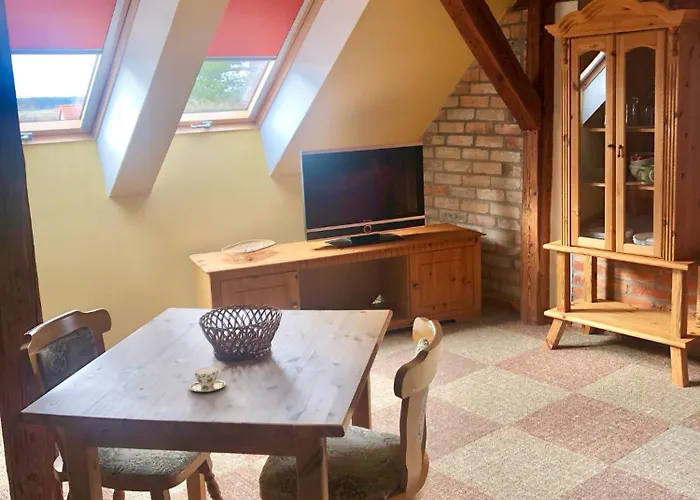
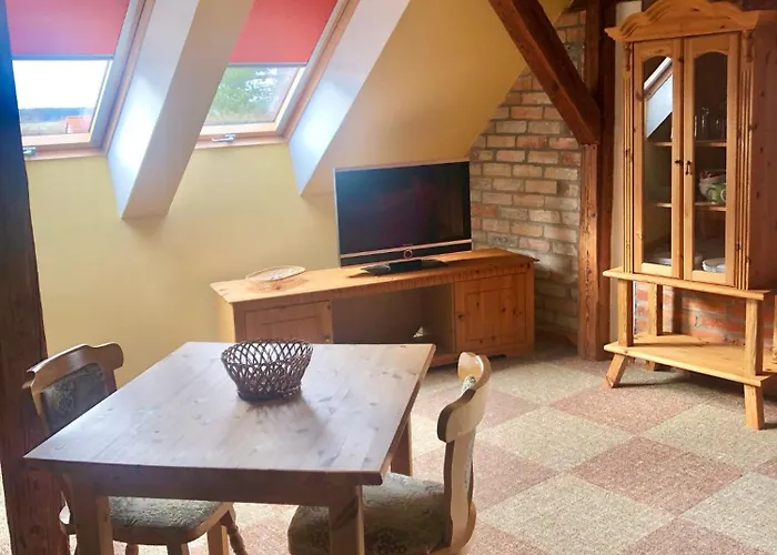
- teacup (206, 378)
